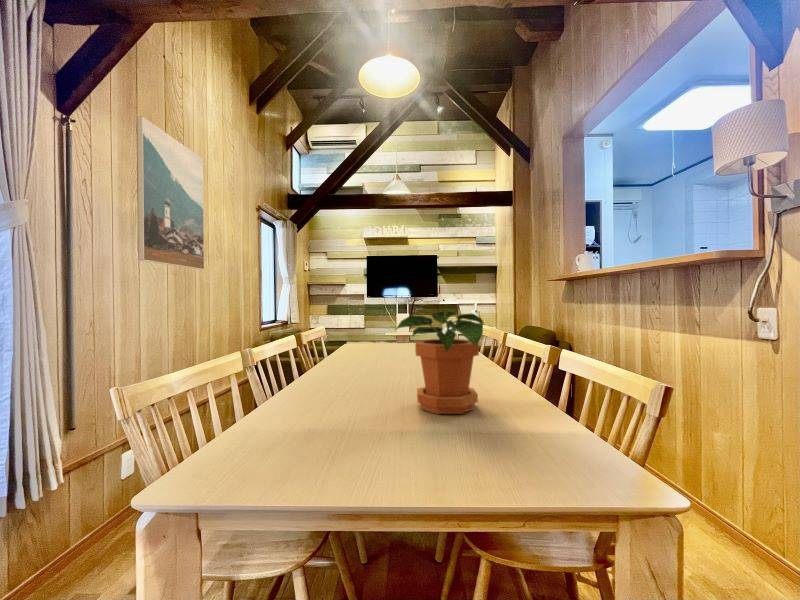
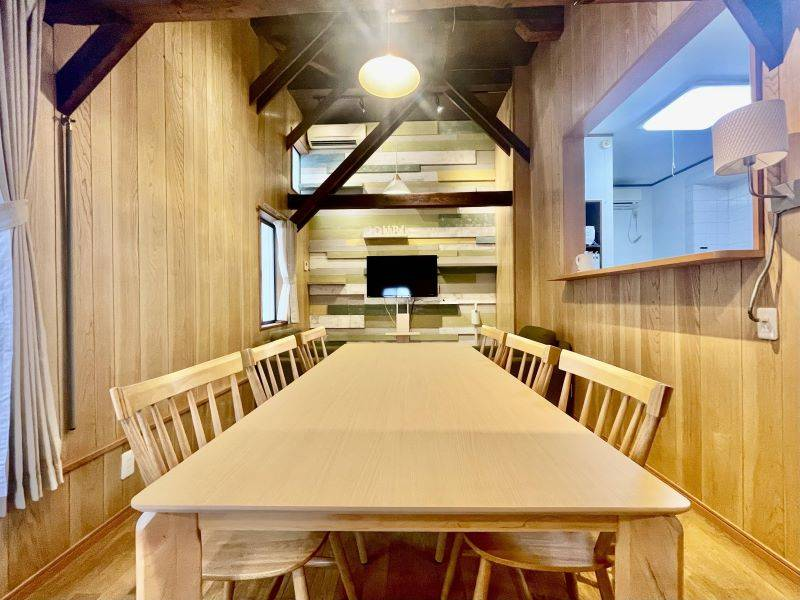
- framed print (174, 203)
- potted plant (444, 360)
